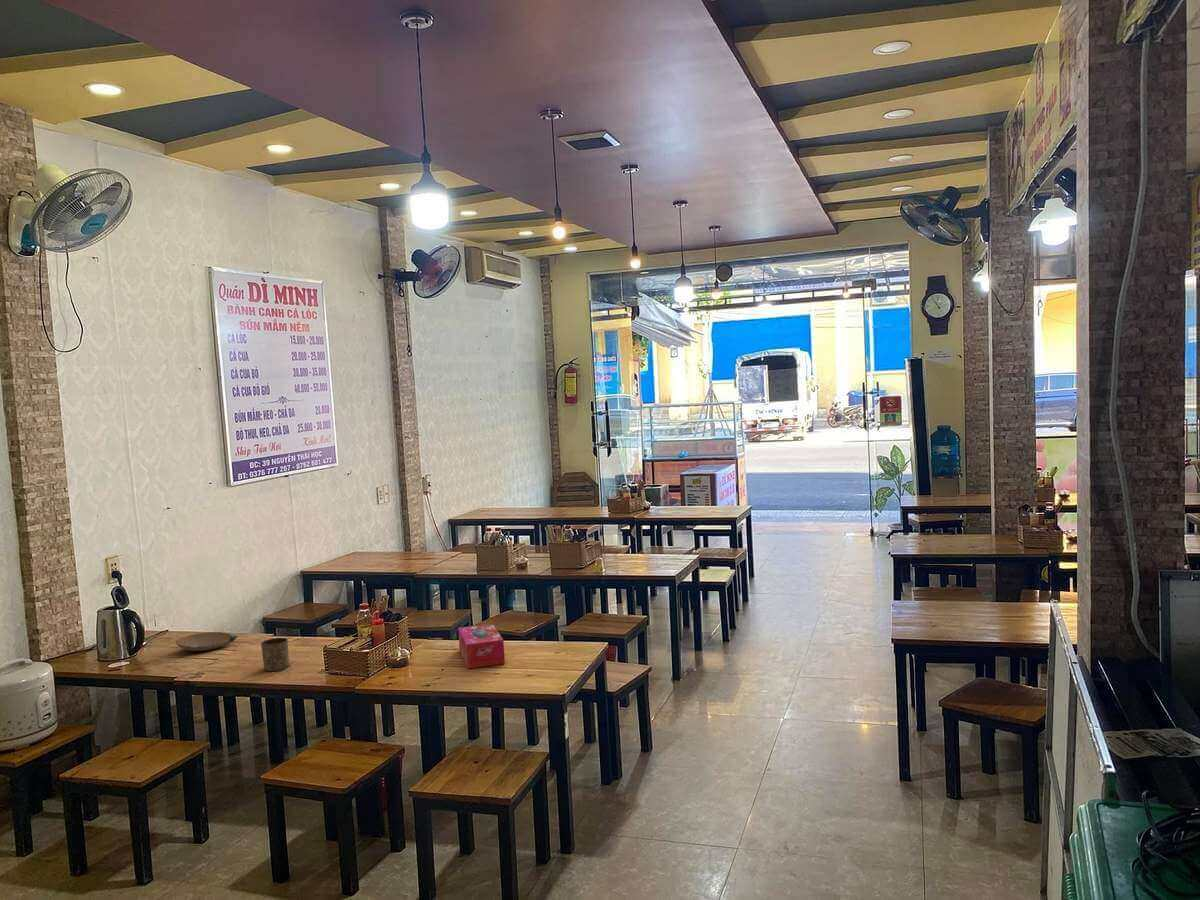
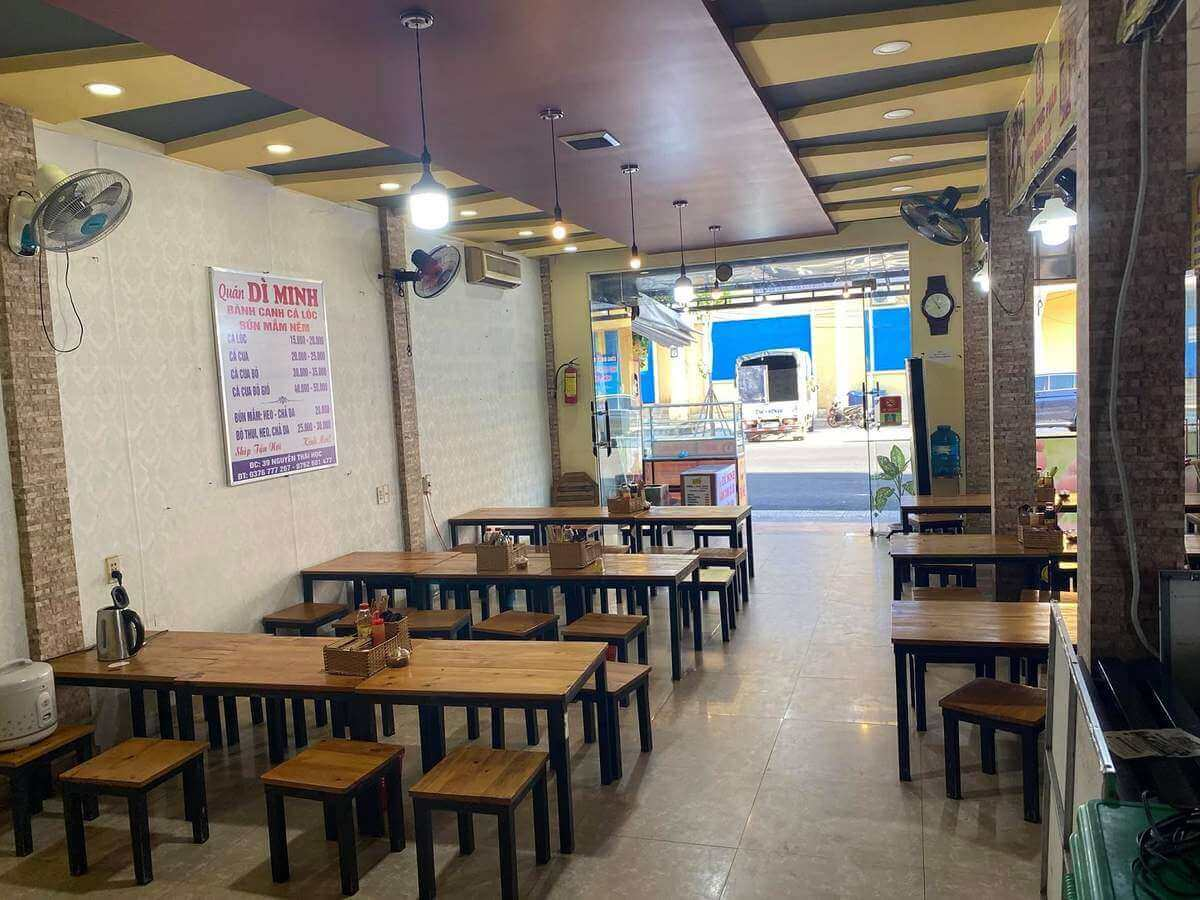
- bowl (204, 641)
- cup (275, 654)
- tissue box (480, 645)
